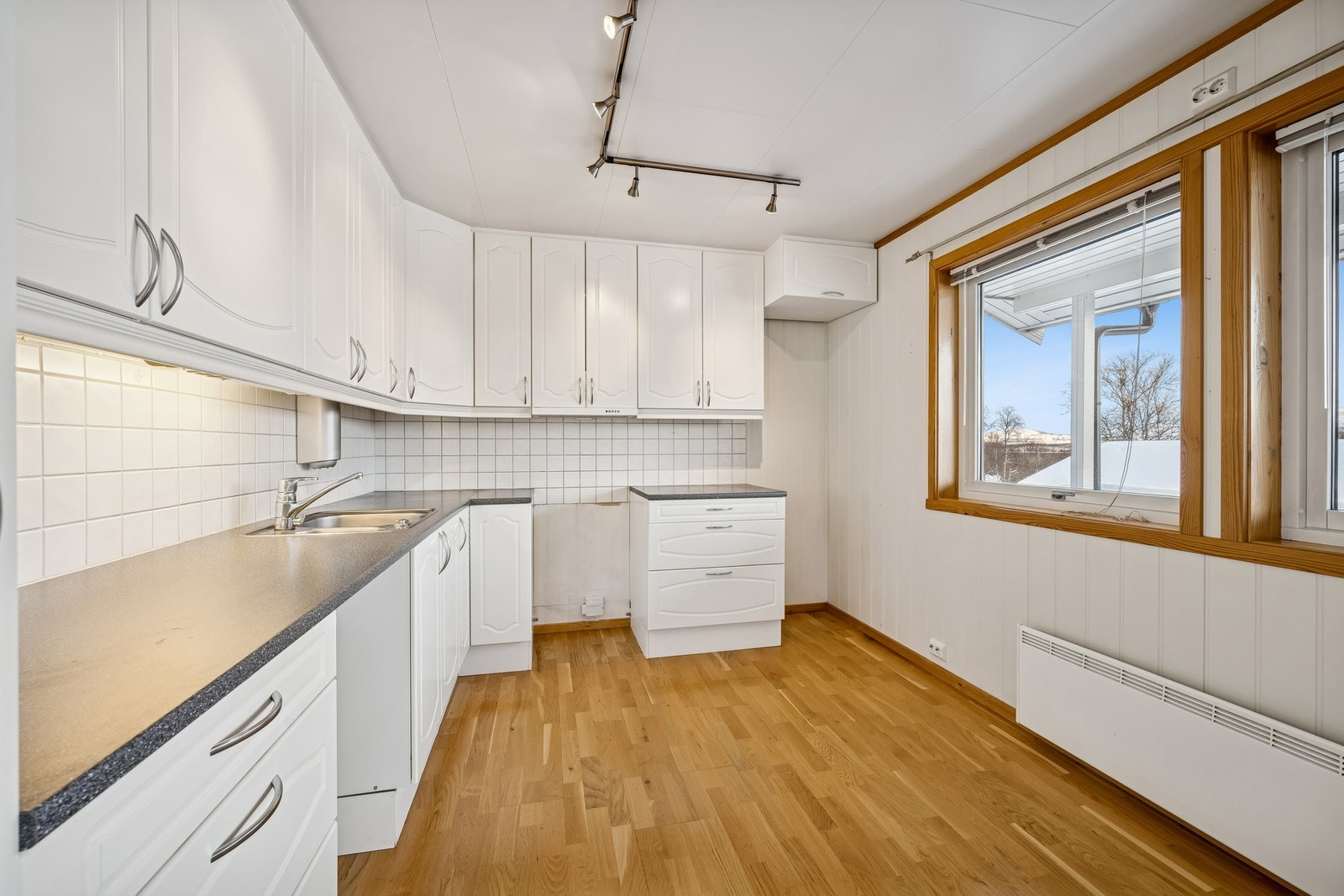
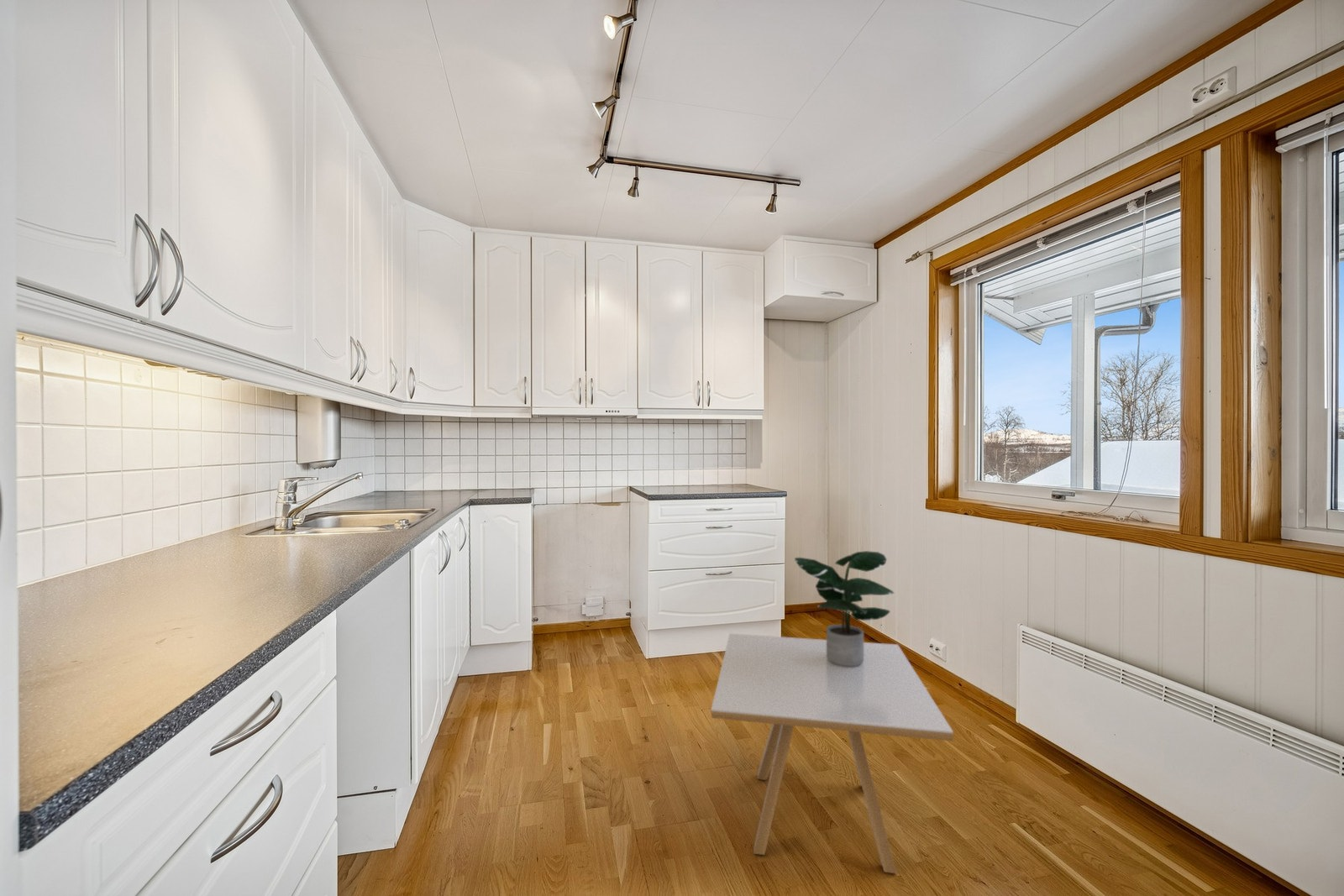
+ potted plant (850, 608)
+ side table (820, 728)
